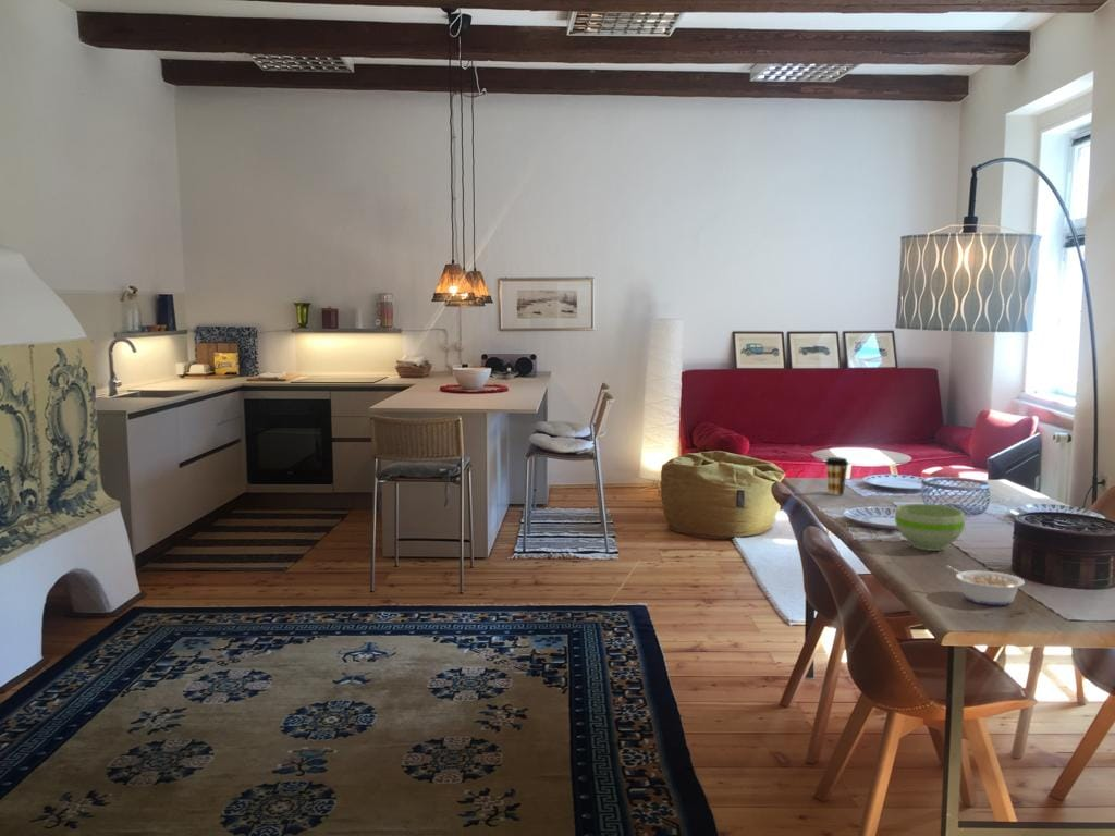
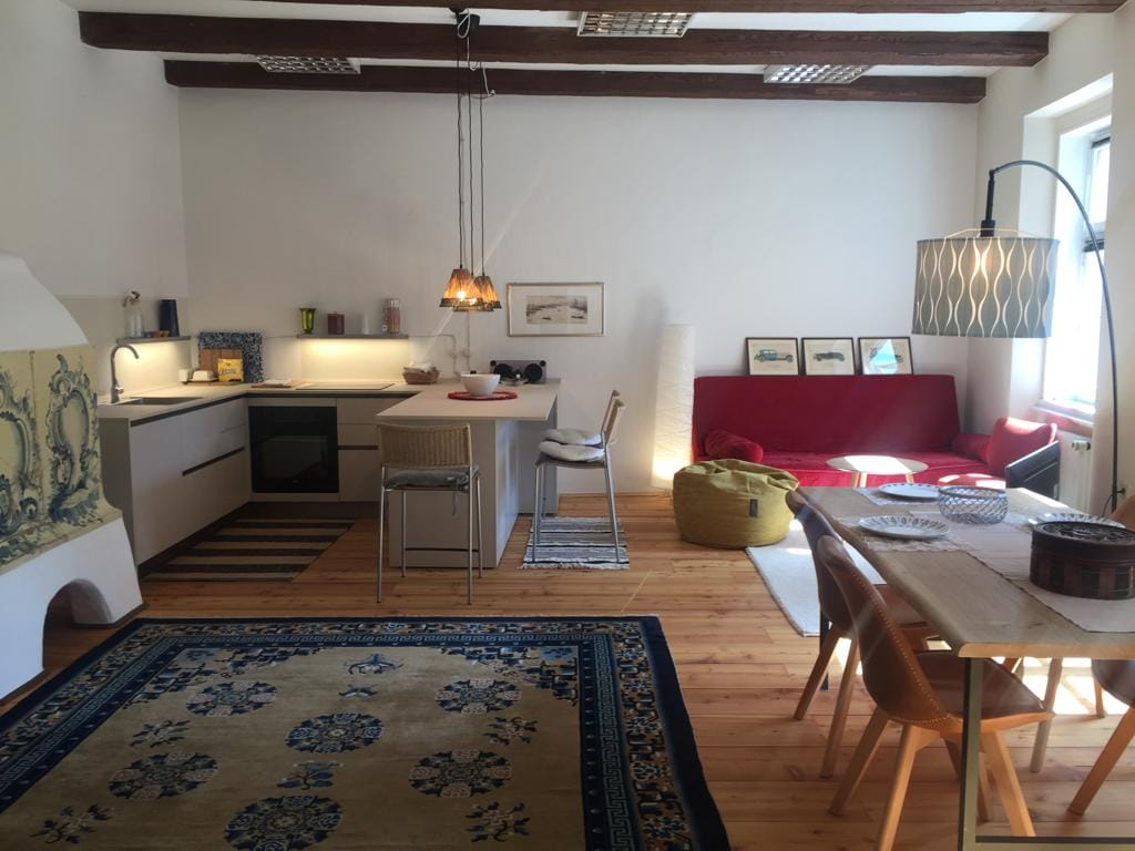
- legume (987, 587)
- coffee cup (836, 476)
- bowl (929, 528)
